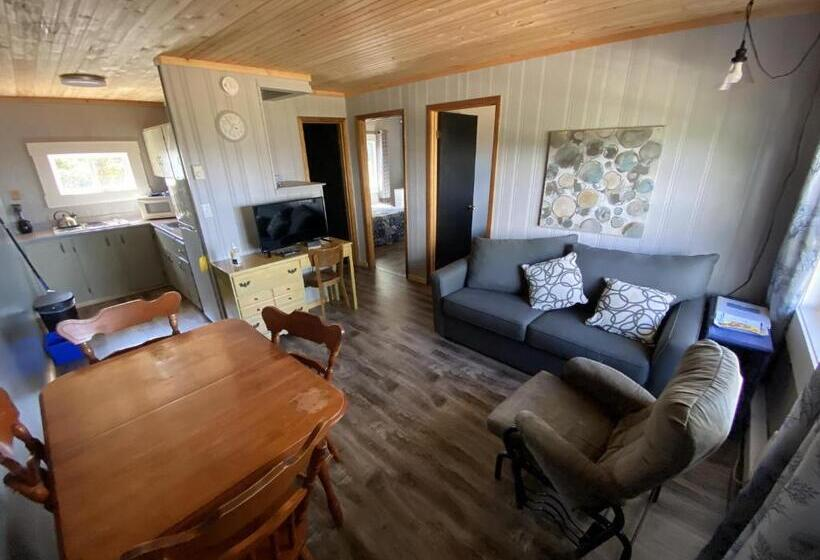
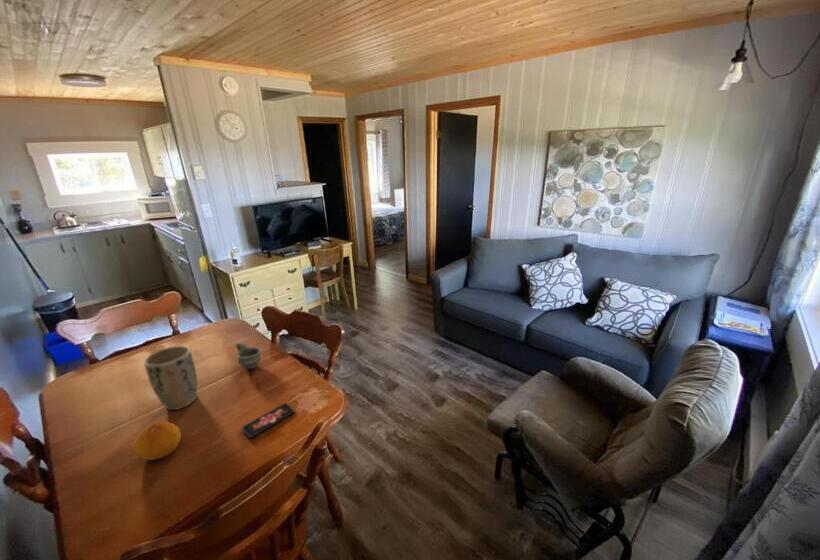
+ cup (249, 355)
+ fruit (157, 438)
+ plant pot (174, 378)
+ smartphone (269, 419)
